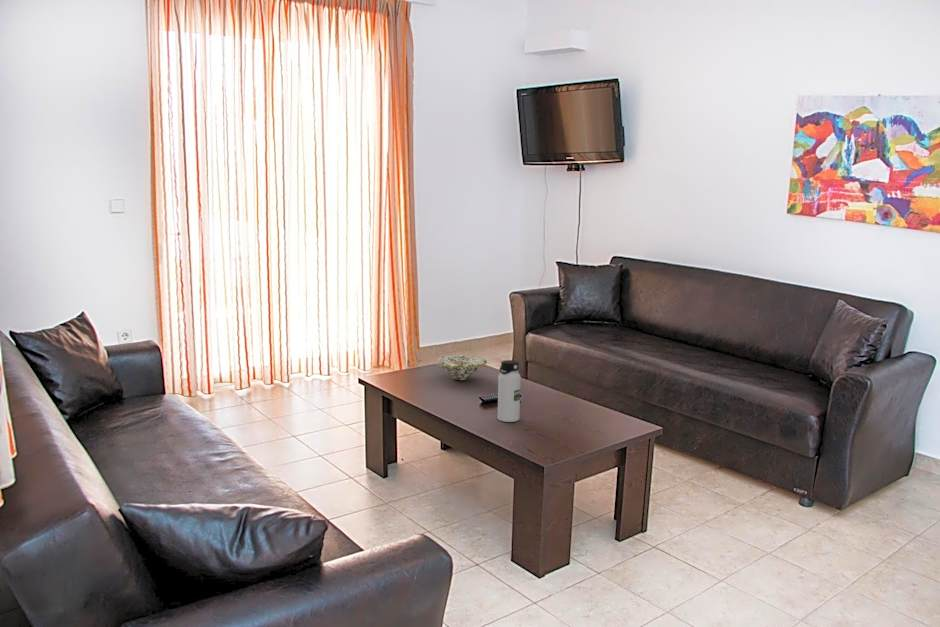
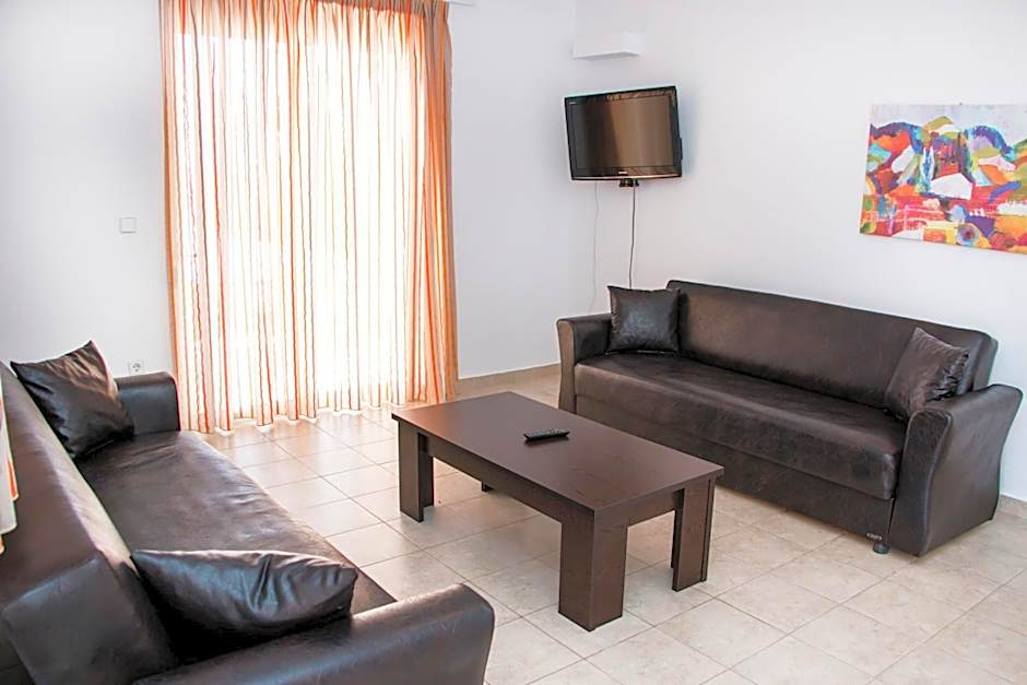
- water bottle (509, 390)
- bowl (461, 369)
